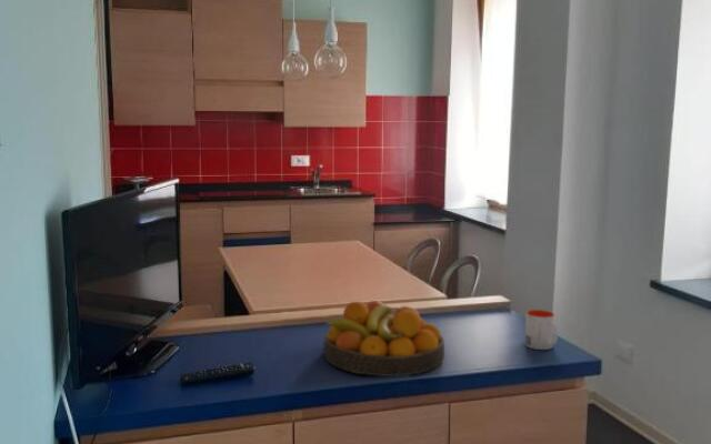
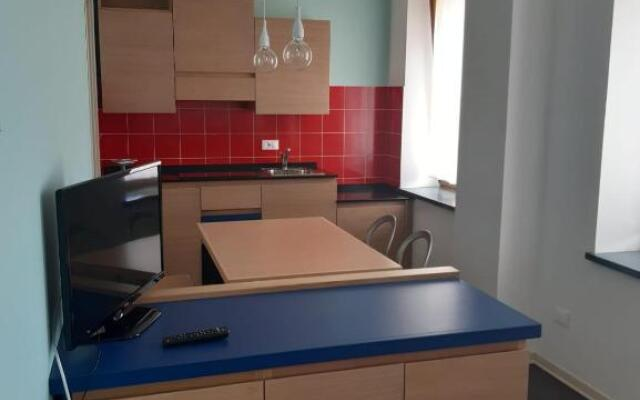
- mug (543, 331)
- fruit bowl (383, 330)
